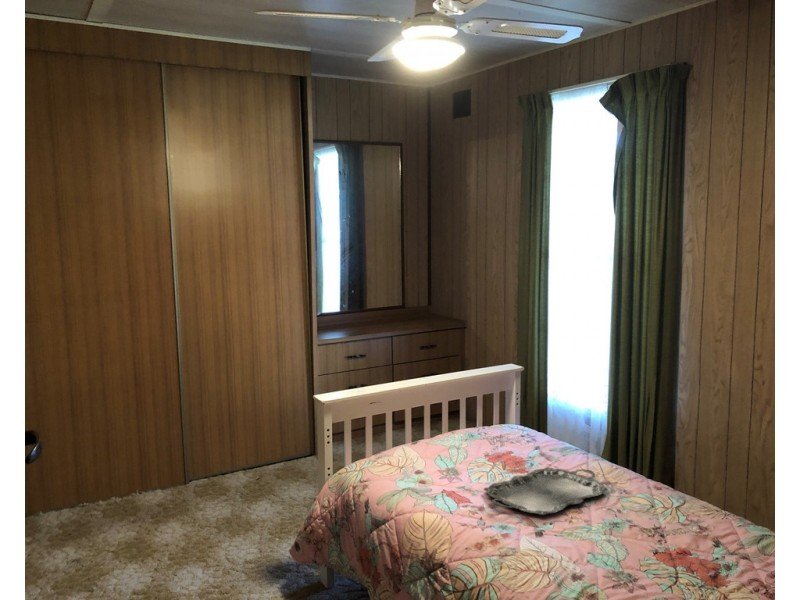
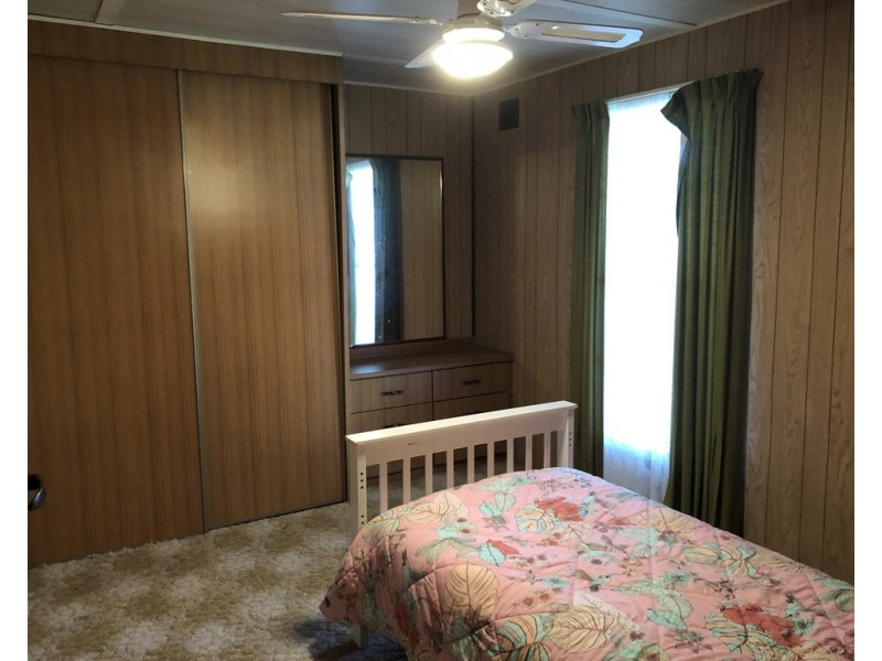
- serving tray (545, 489)
